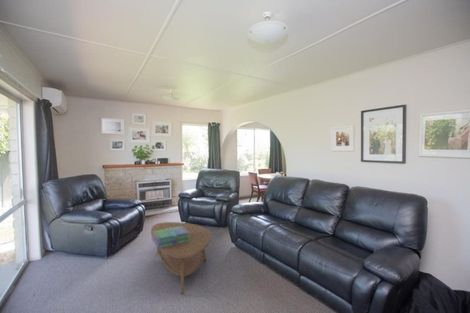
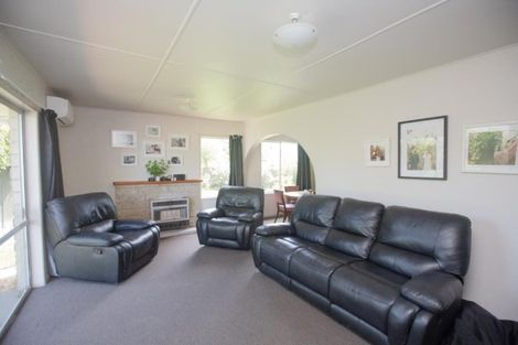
- coffee table (182, 249)
- stack of books (170, 235)
